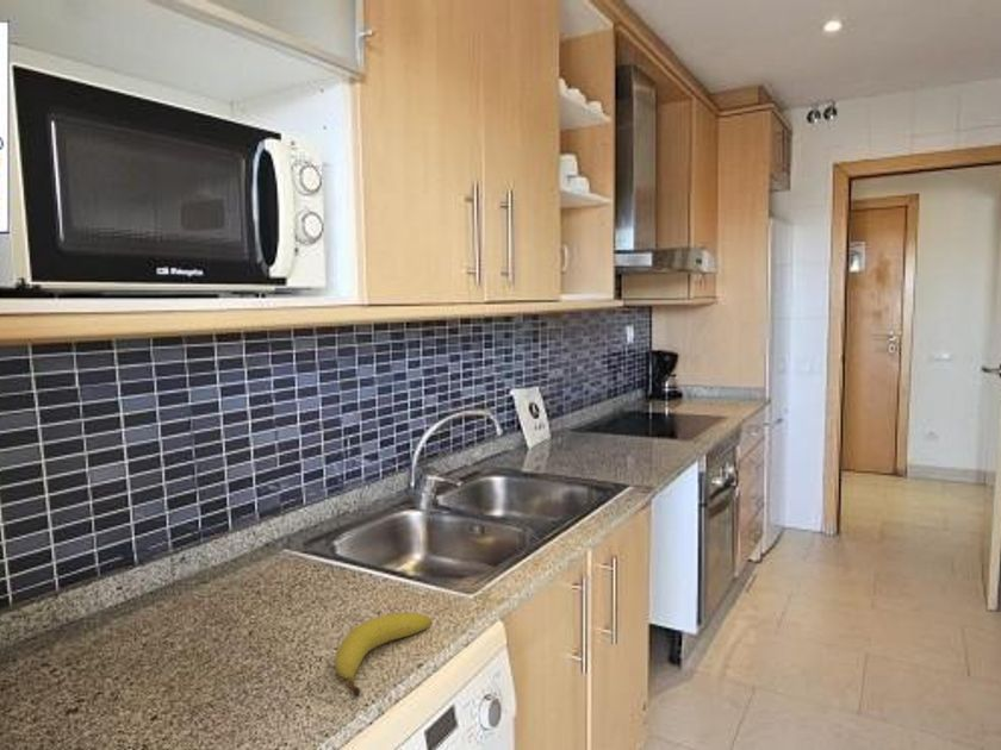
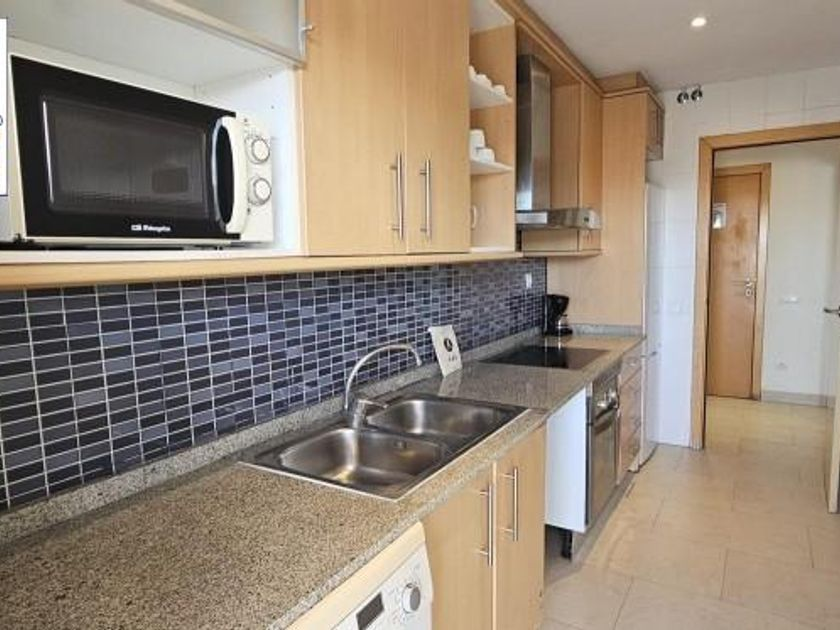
- fruit (379, 639)
